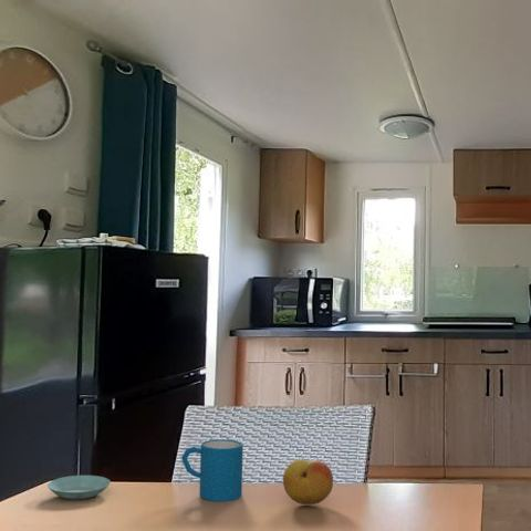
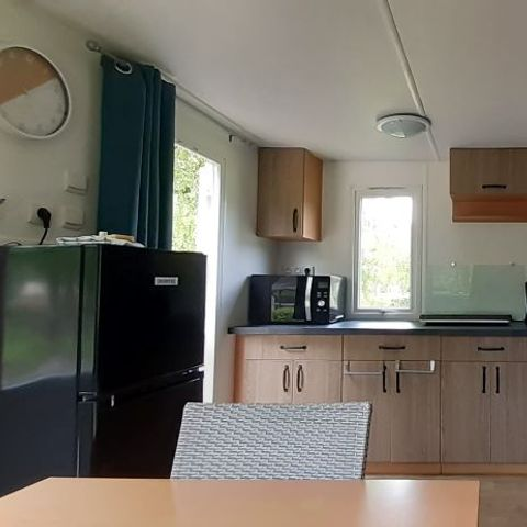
- saucer (79, 488)
- fruit (308, 481)
- mug (211, 469)
